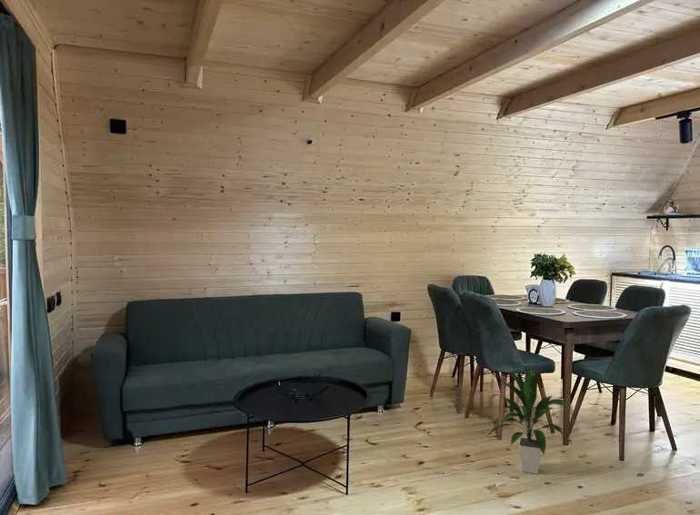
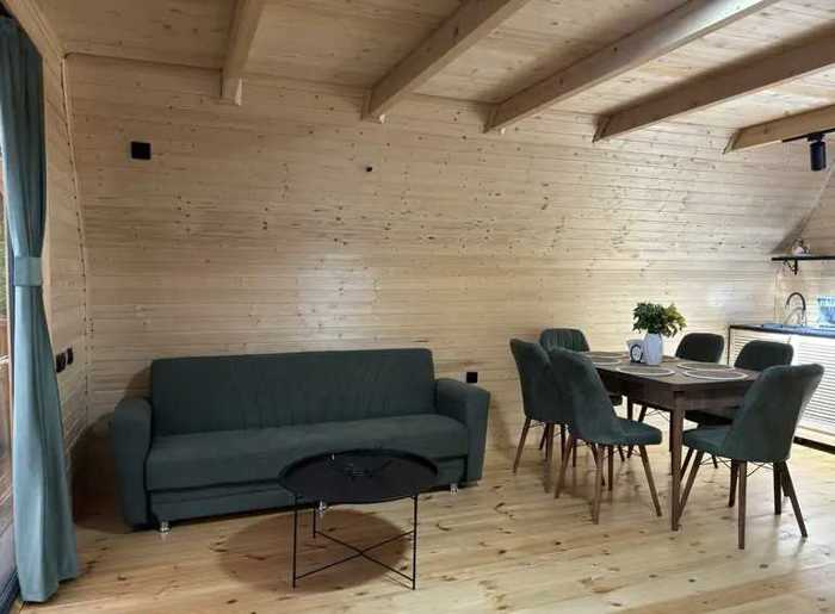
- indoor plant (527, 418)
